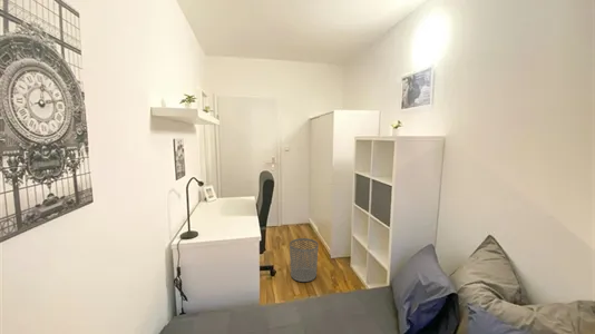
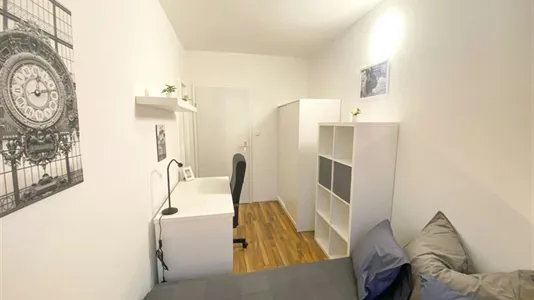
- waste bin (303, 259)
